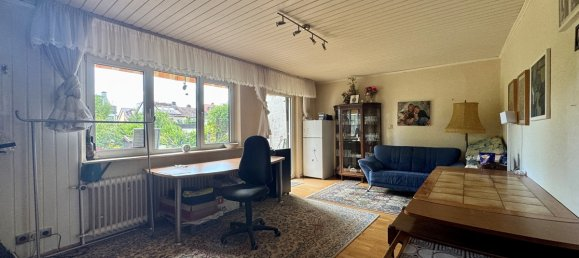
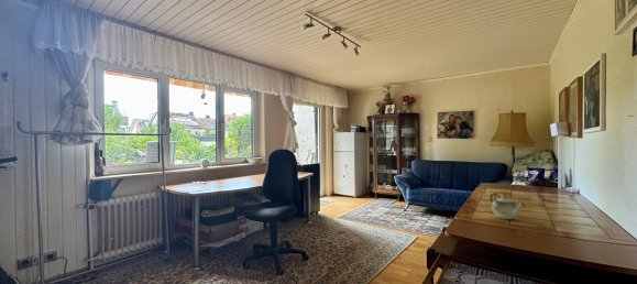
+ teapot (506, 206)
